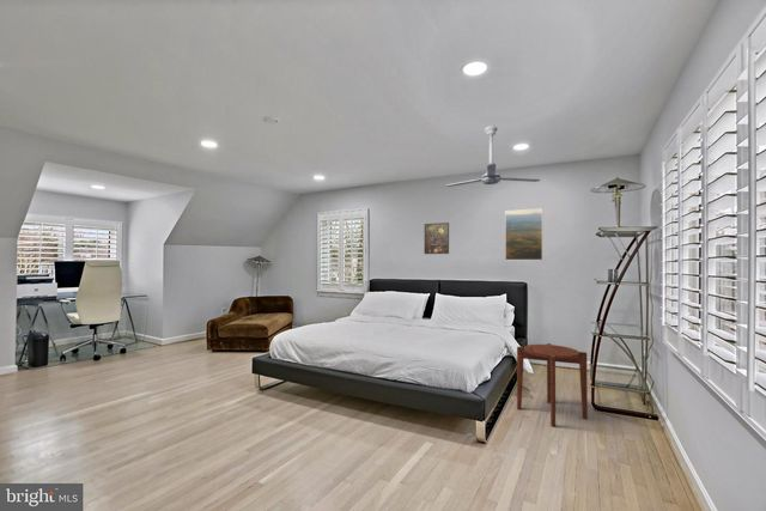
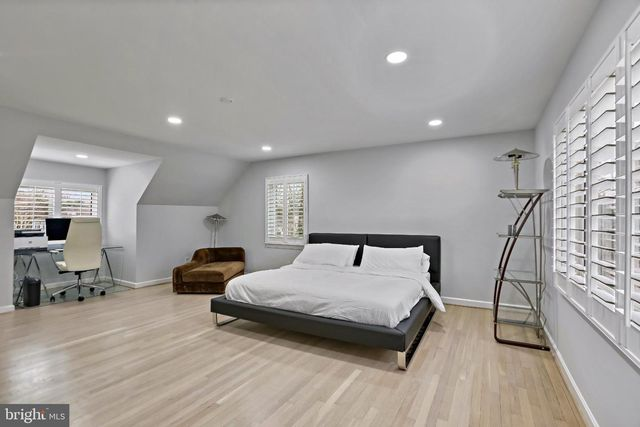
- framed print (436, 238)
- side table (551, 381)
- ceiling fan (491, 151)
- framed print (523, 235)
